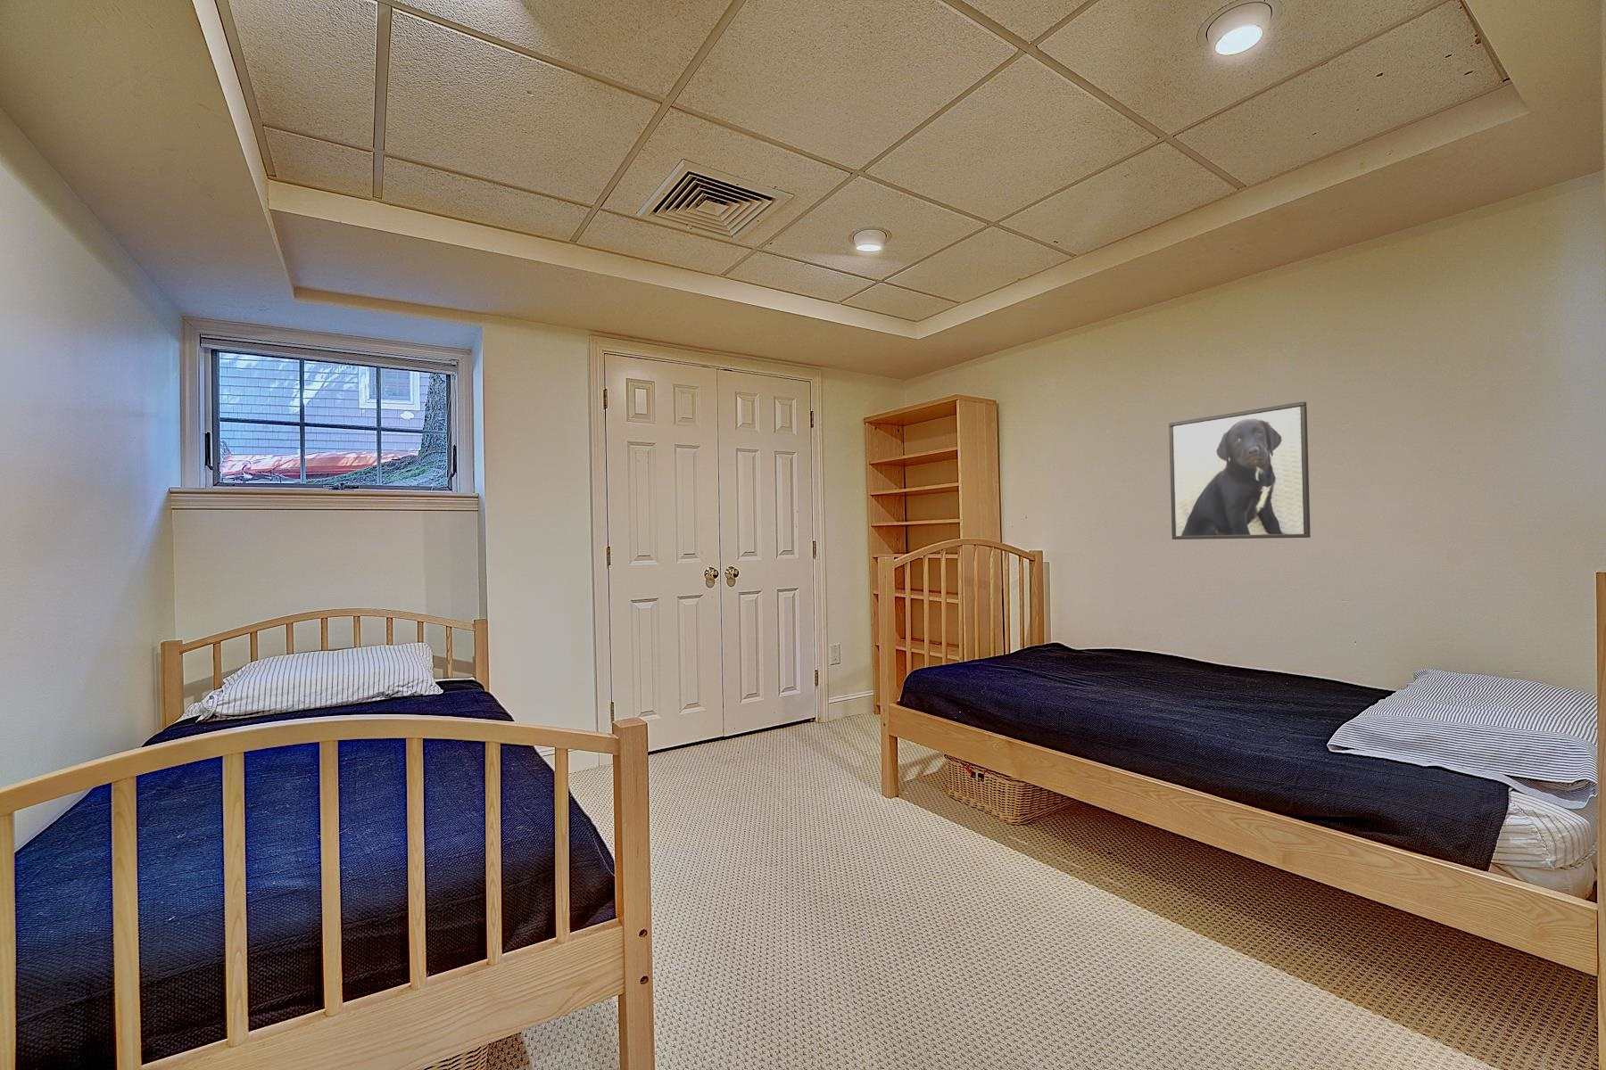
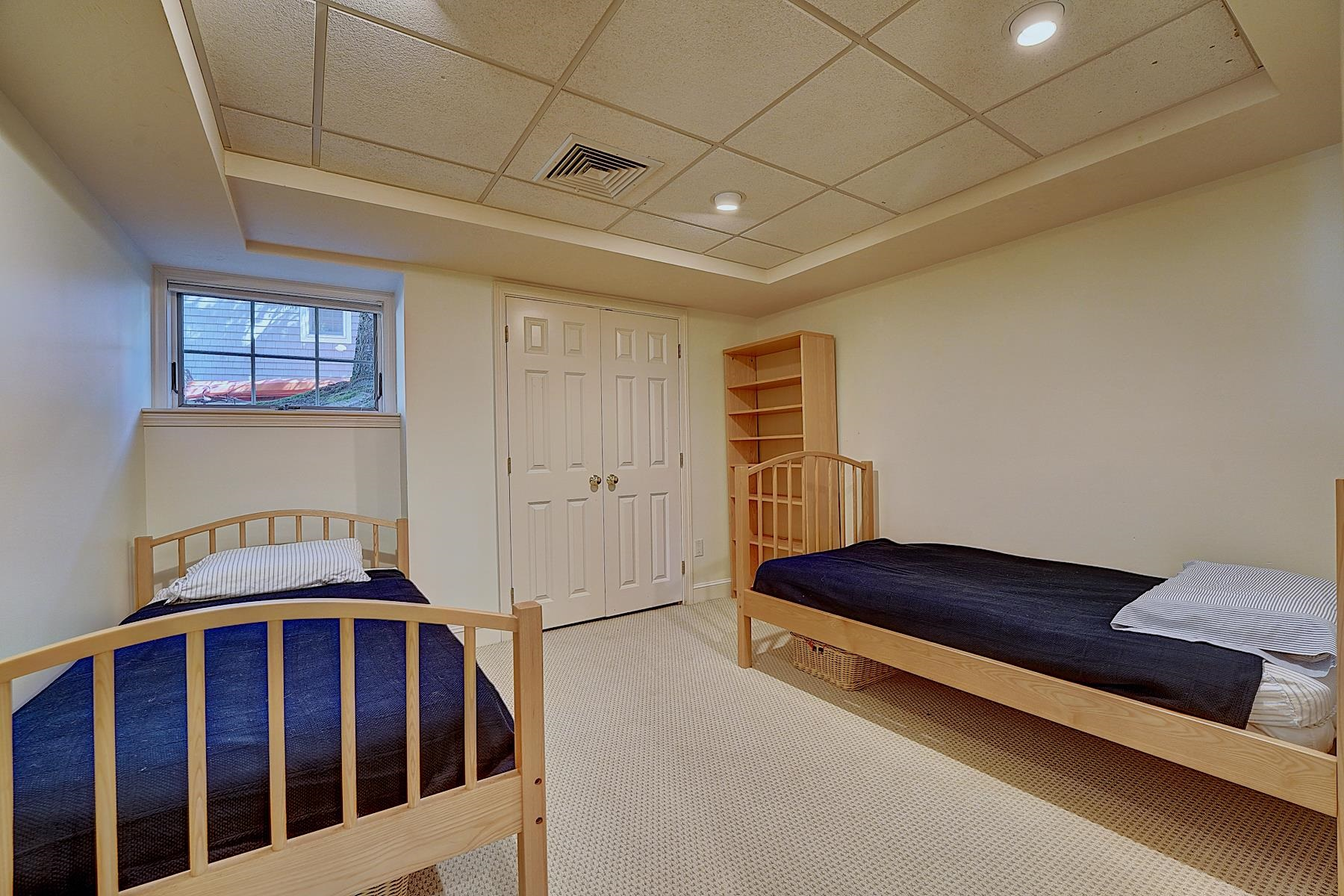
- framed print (1234, 475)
